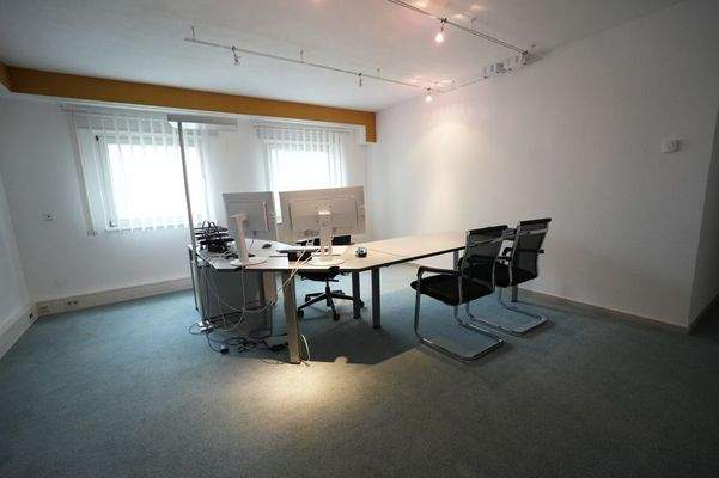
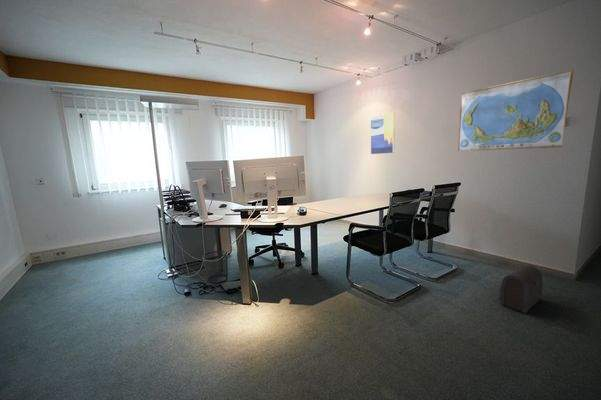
+ world map (506, 116)
+ treasure chest (521, 286)
+ wall art (382, 134)
